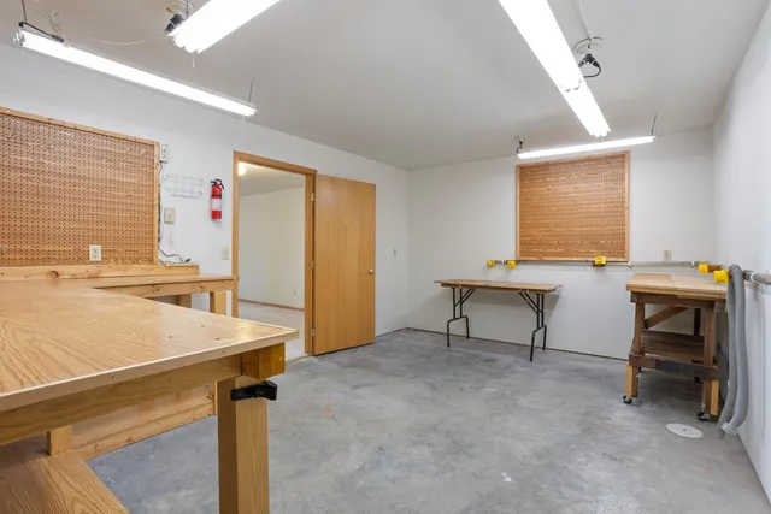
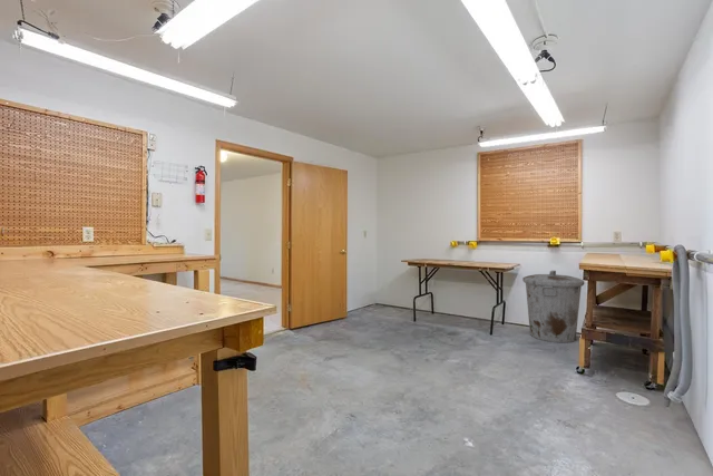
+ trash can (551, 303)
